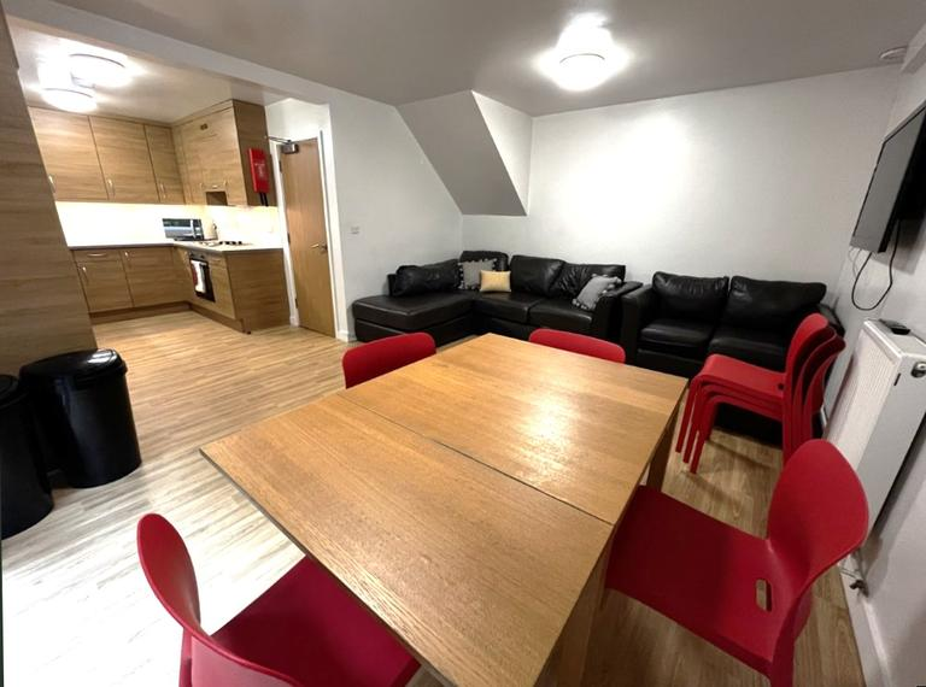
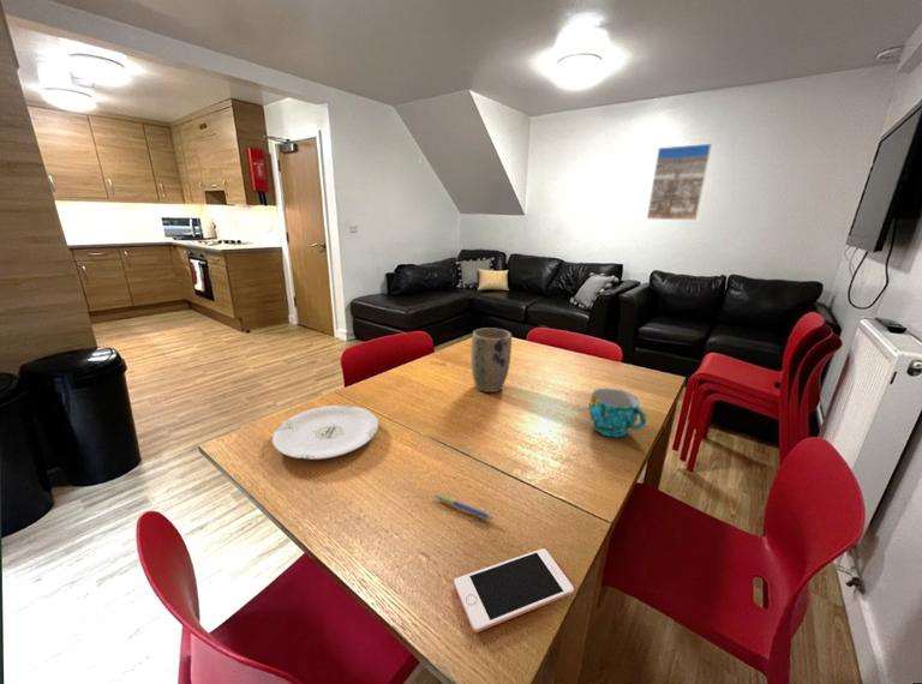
+ cup (615, 414)
+ cell phone (513, 586)
+ plate (328, 432)
+ plant pot (490, 360)
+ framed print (677, 184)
+ pen (461, 505)
